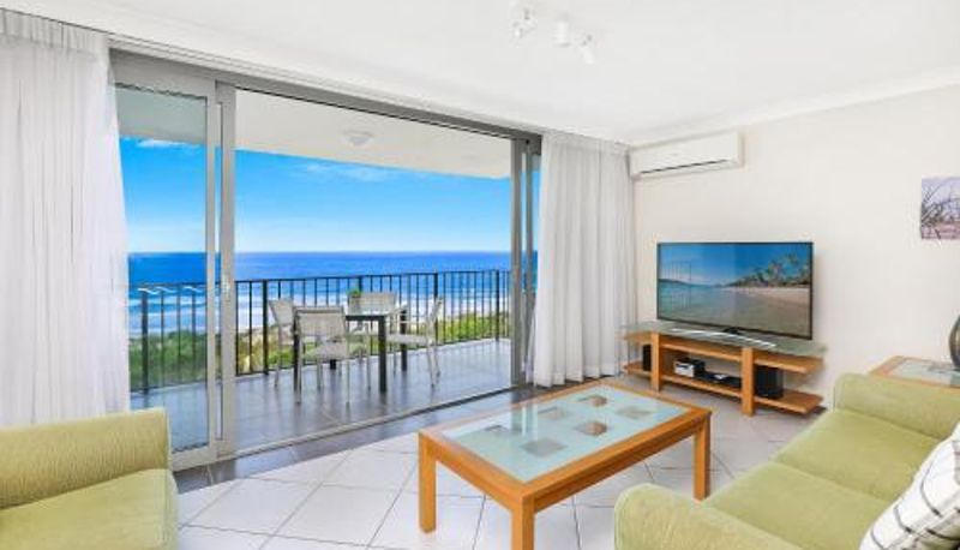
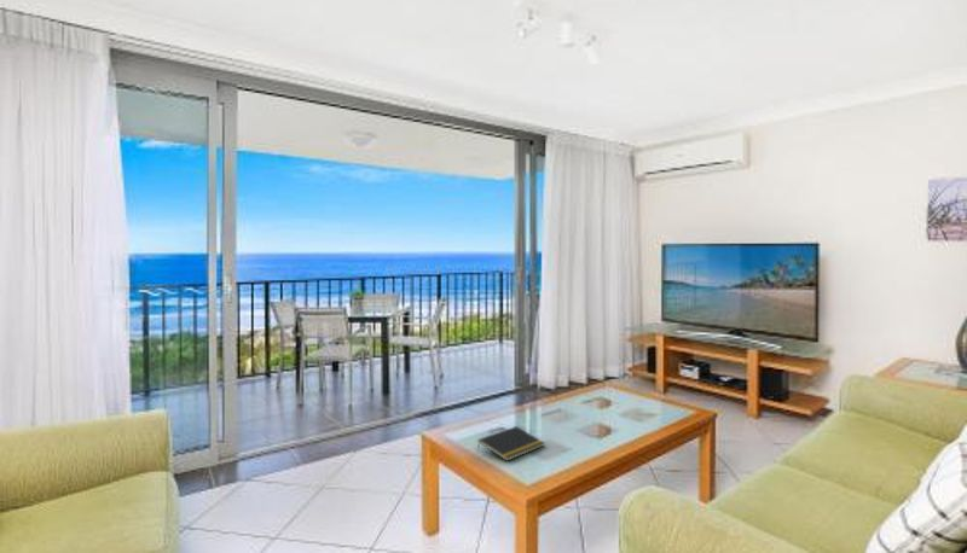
+ notepad (511, 442)
